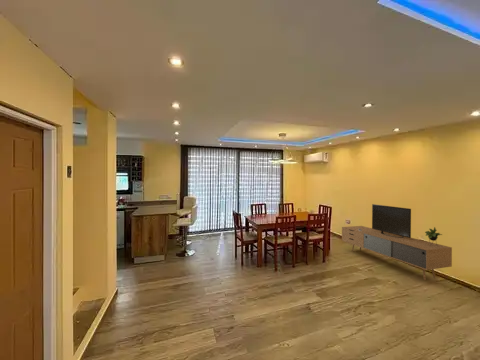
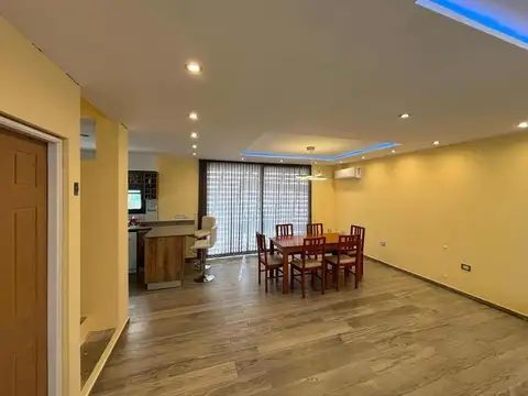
- media console (388, 234)
